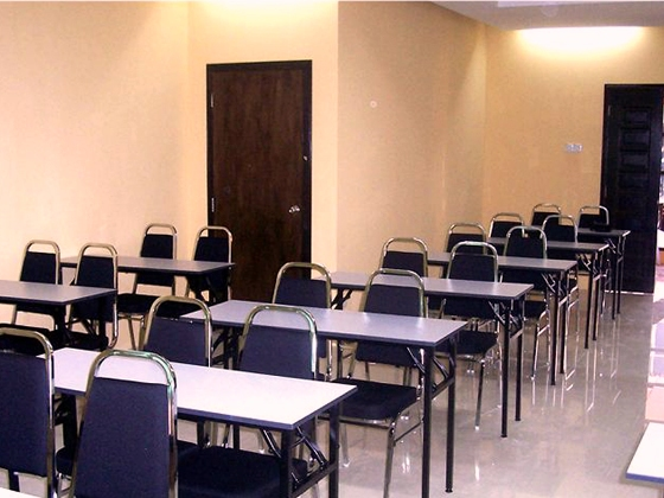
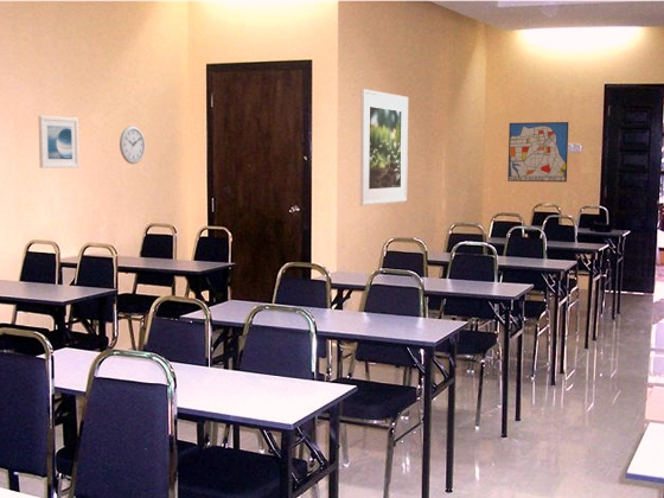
+ wall art (537, 152)
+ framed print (59, 142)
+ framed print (385, 148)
+ wall clock (133, 145)
